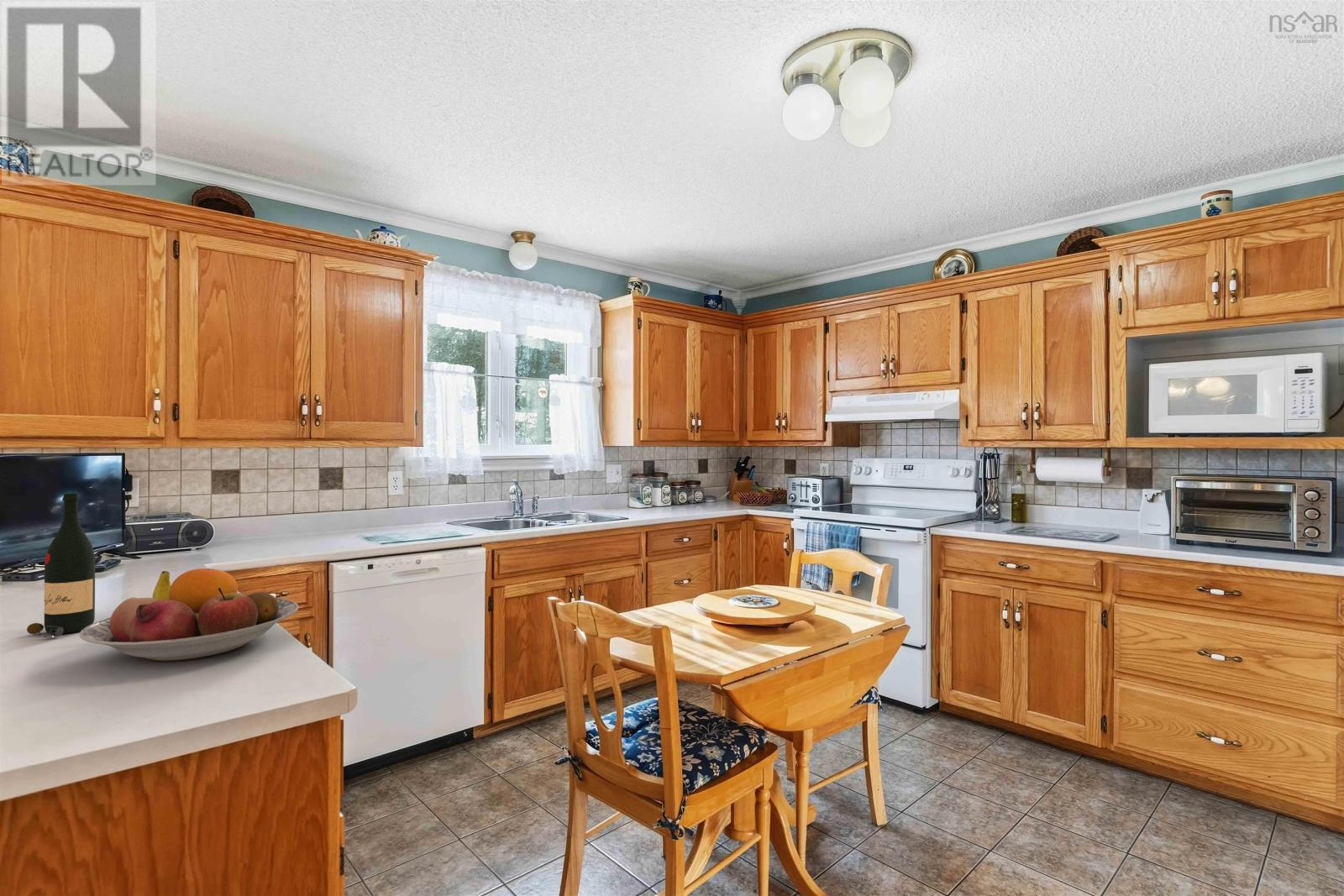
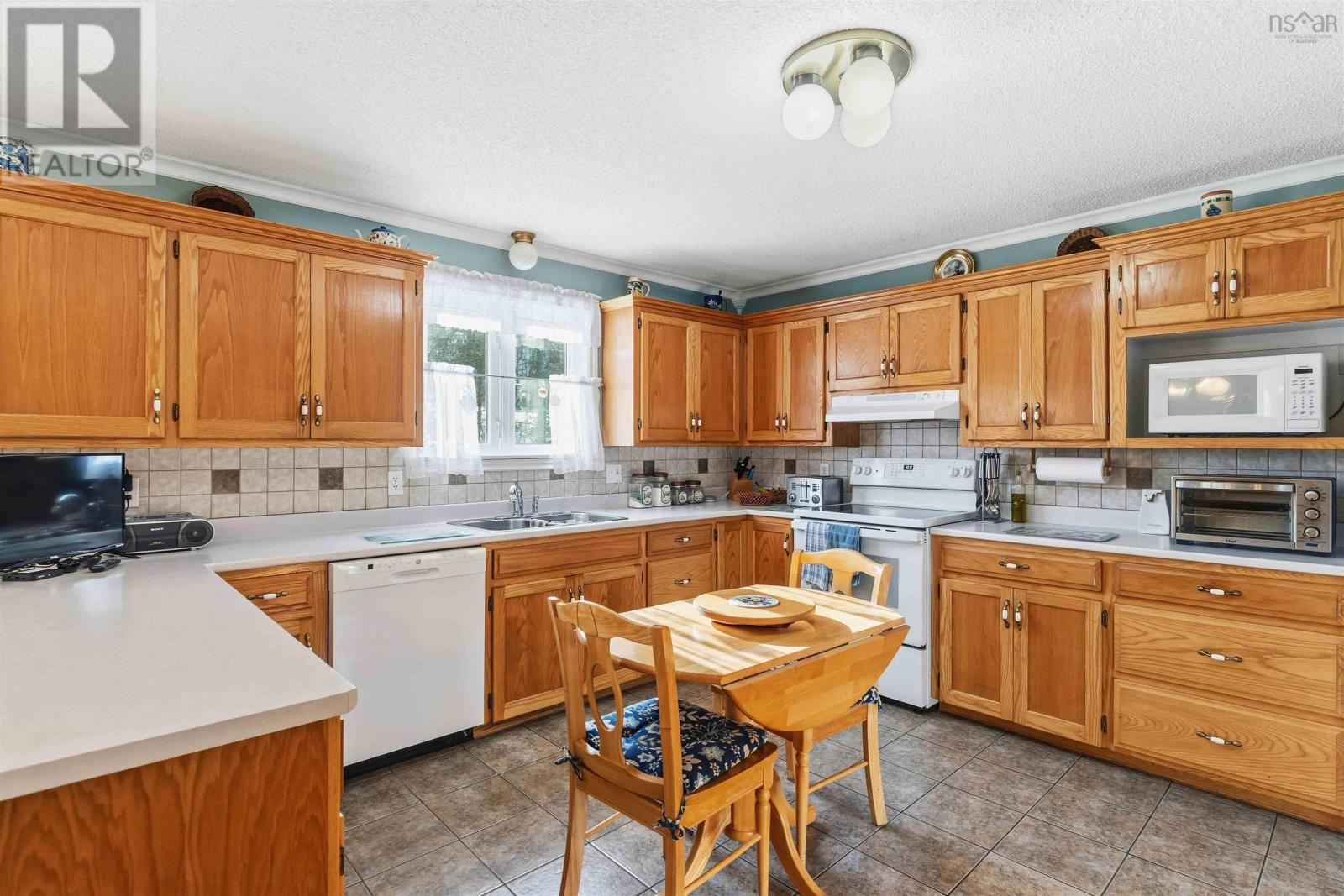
- fruit bowl (197, 610)
- wine bottle (59, 563)
